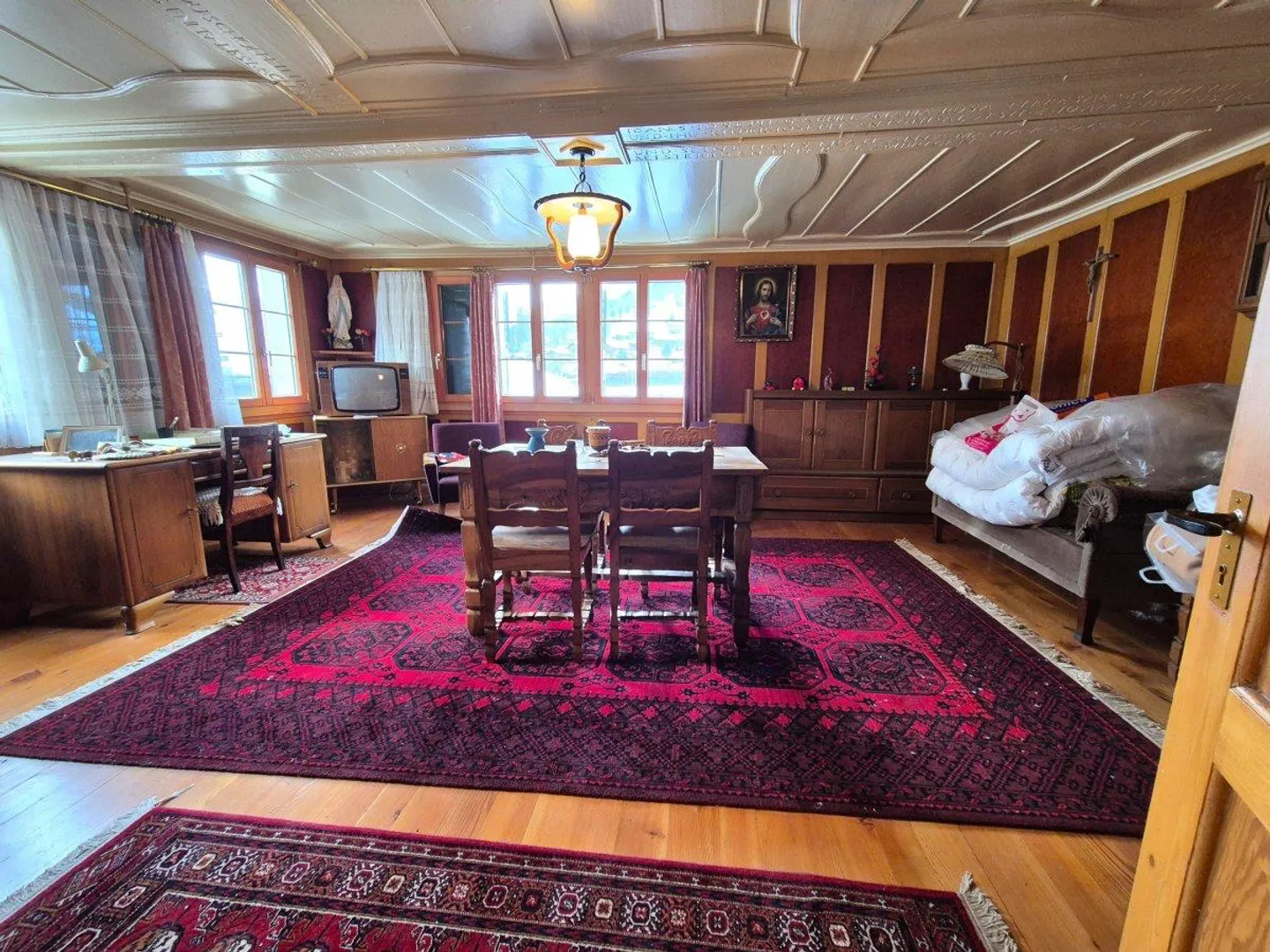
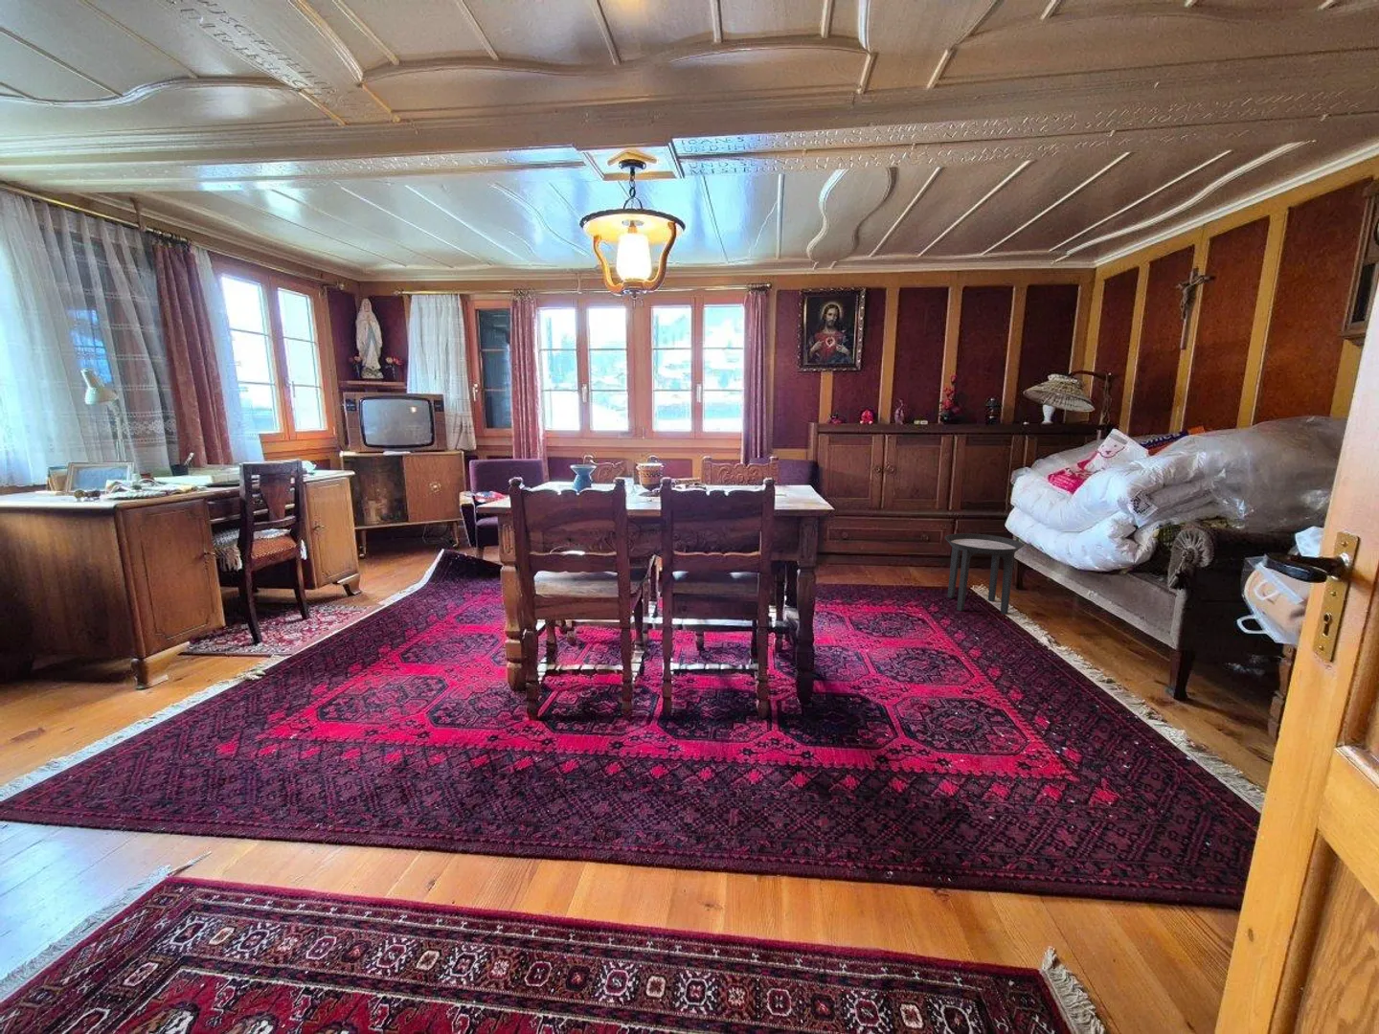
+ side table (990, 572)
